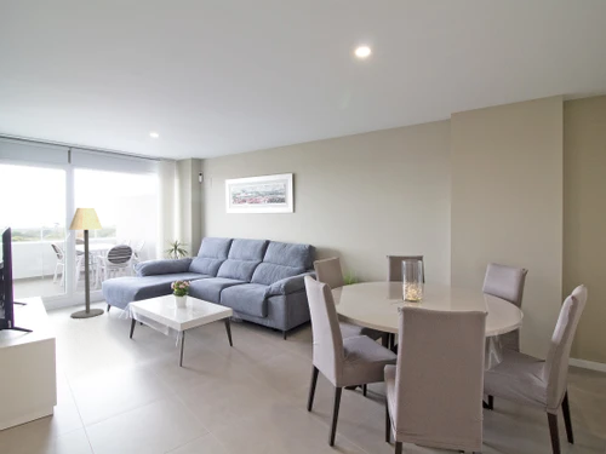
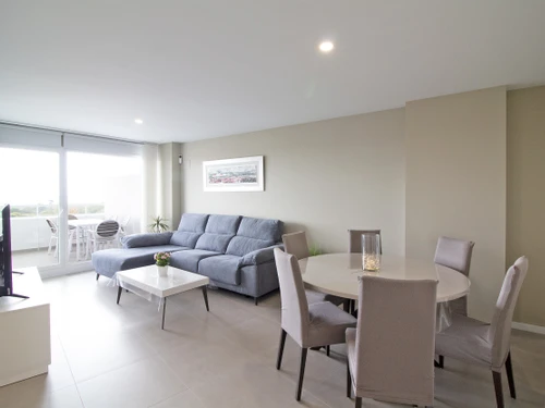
- floor lamp (86, 260)
